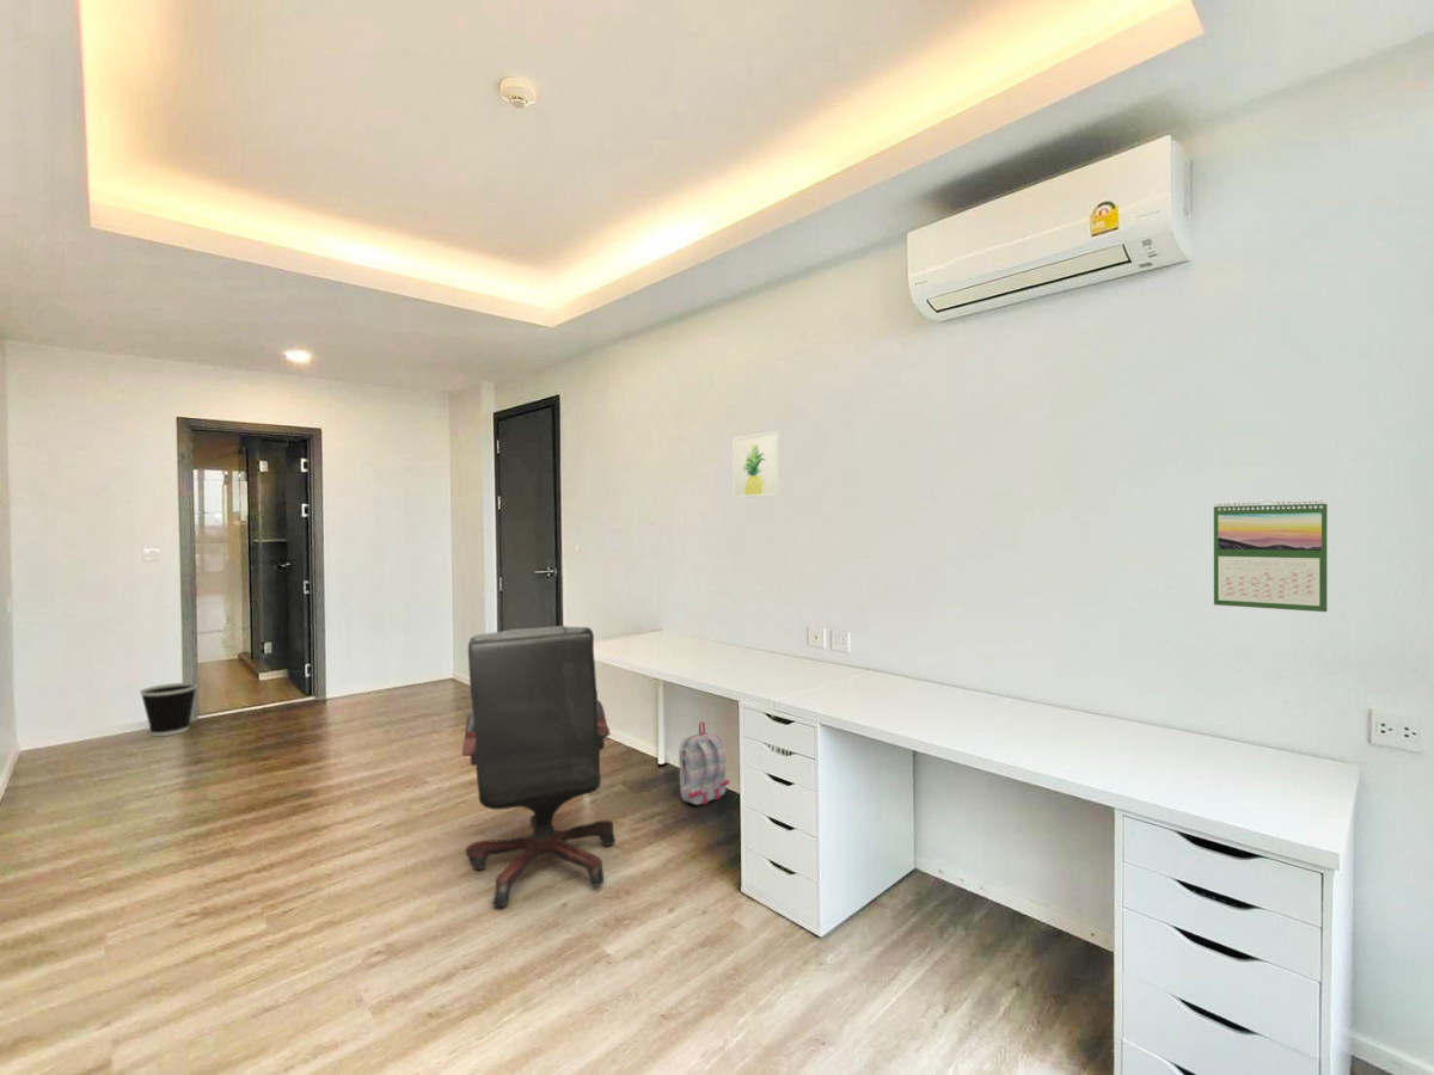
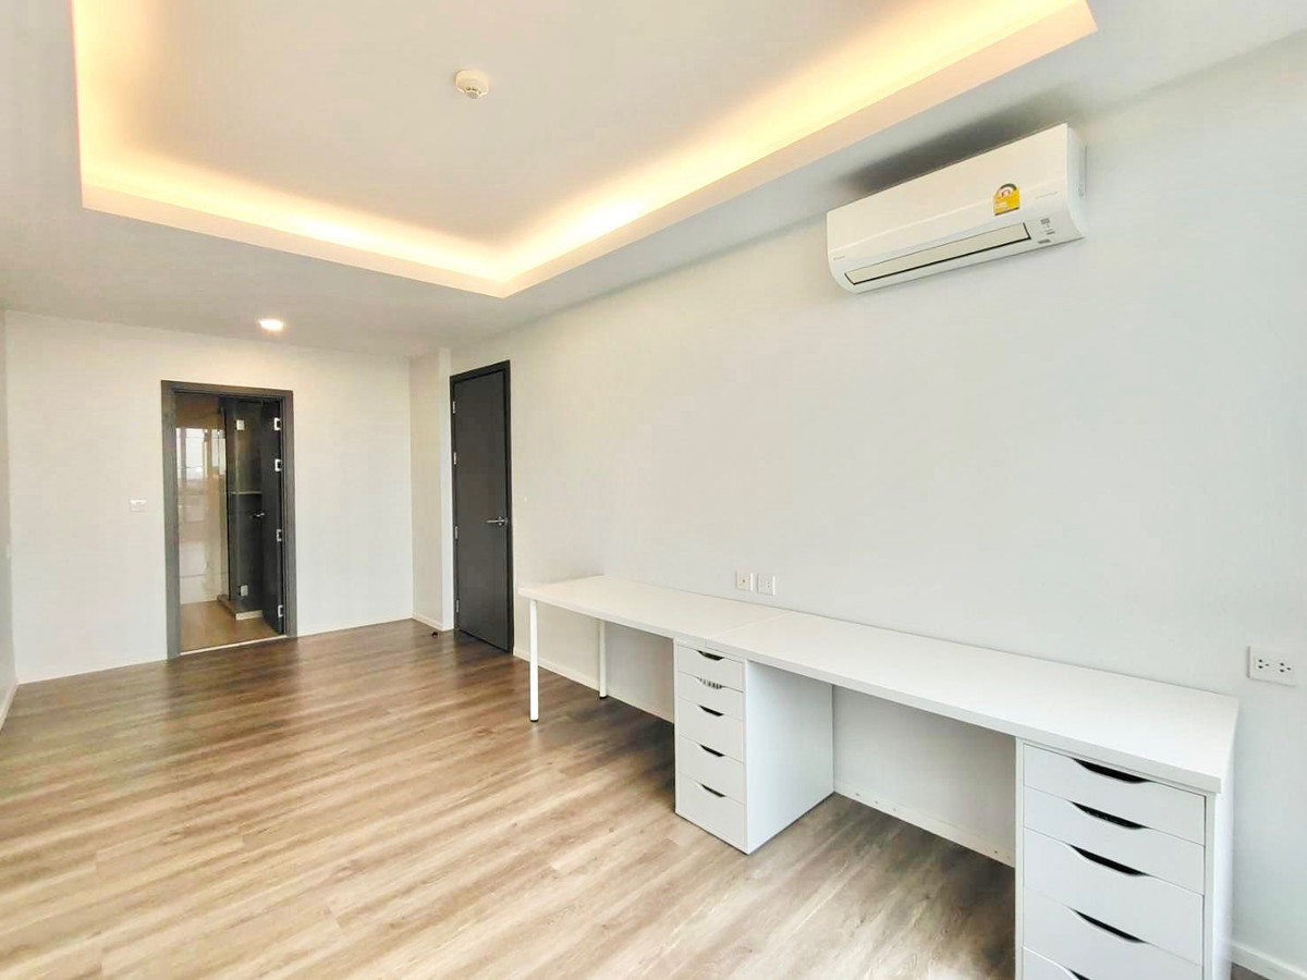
- wall art (755, 466)
- office chair (535, 742)
- wastebasket (170, 710)
- calendar (1267, 553)
- backpack (703, 761)
